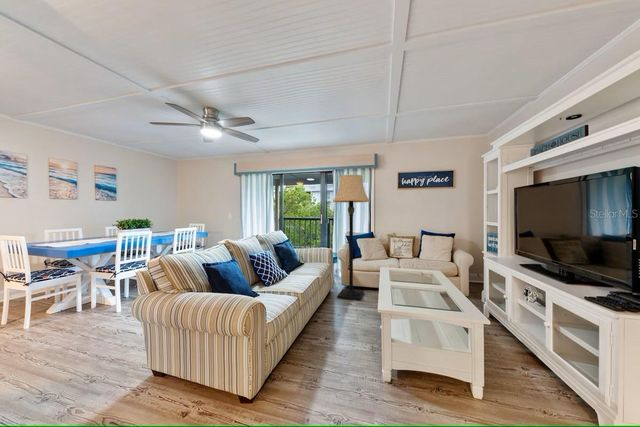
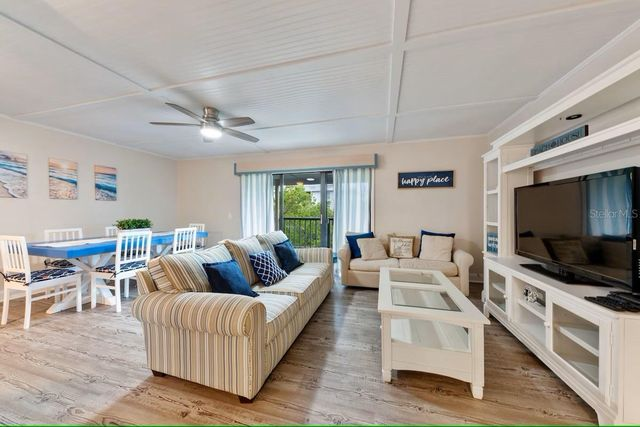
- lamp (351, 235)
